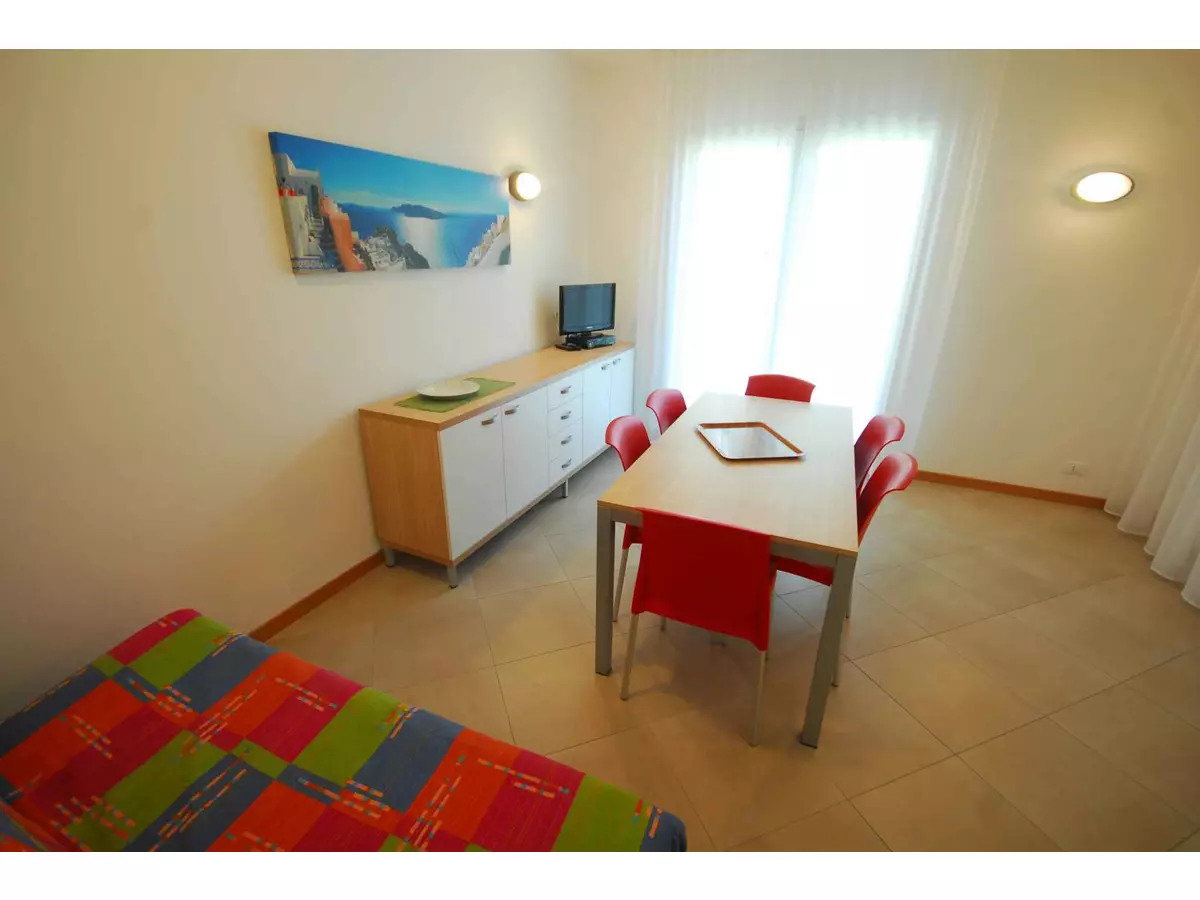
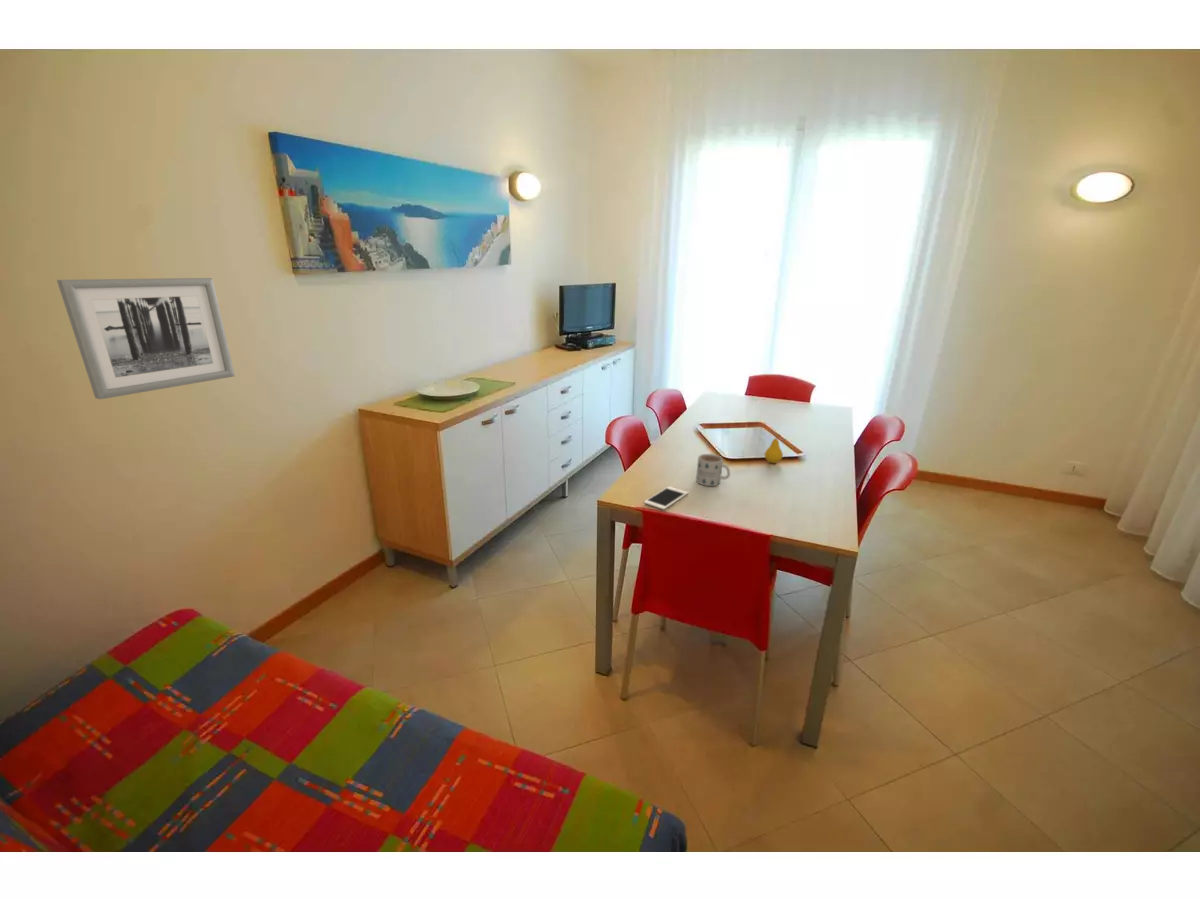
+ cell phone (666, 497)
+ mug (713, 471)
+ fruit (774, 447)
+ wall art (157, 334)
